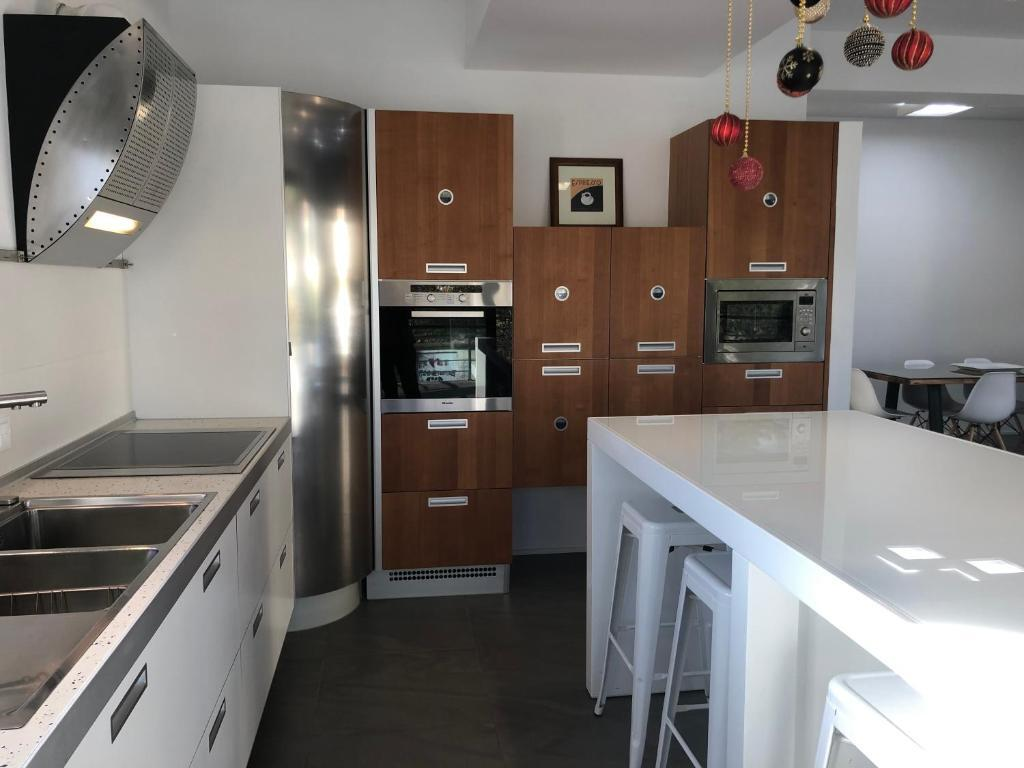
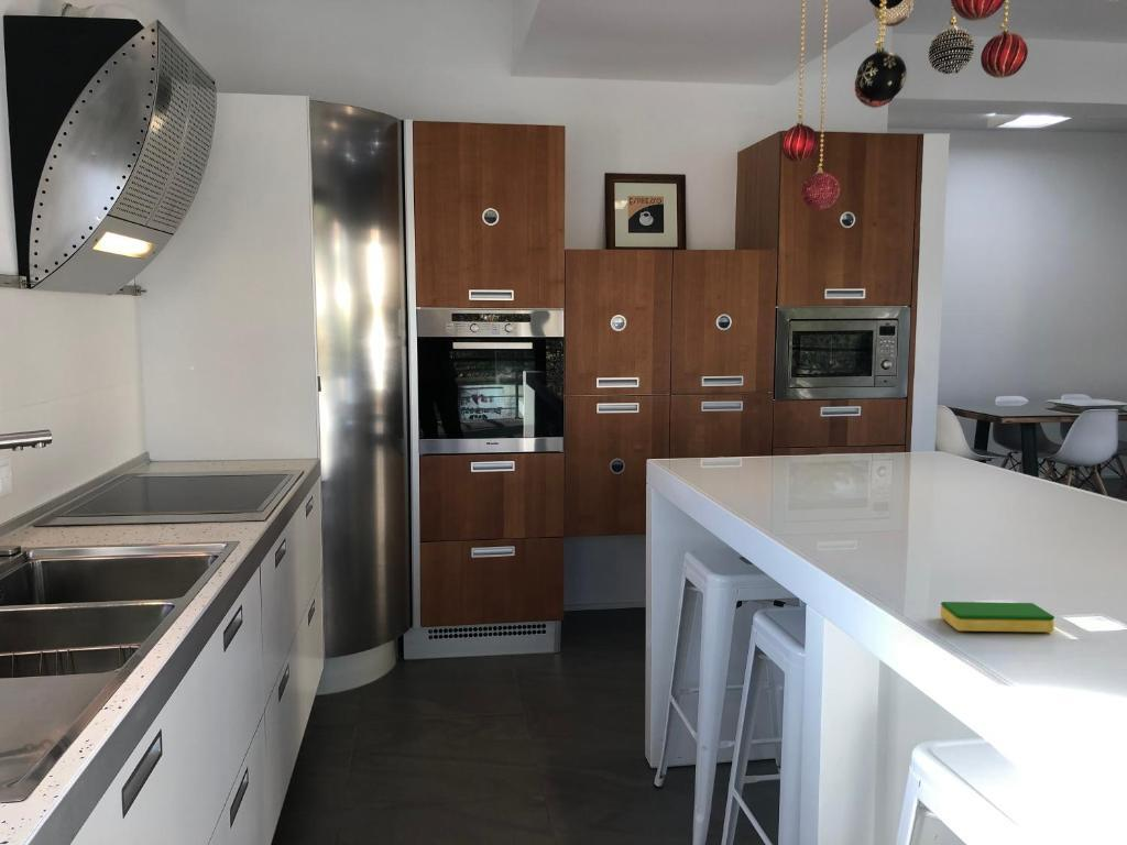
+ dish sponge (995, 616)
